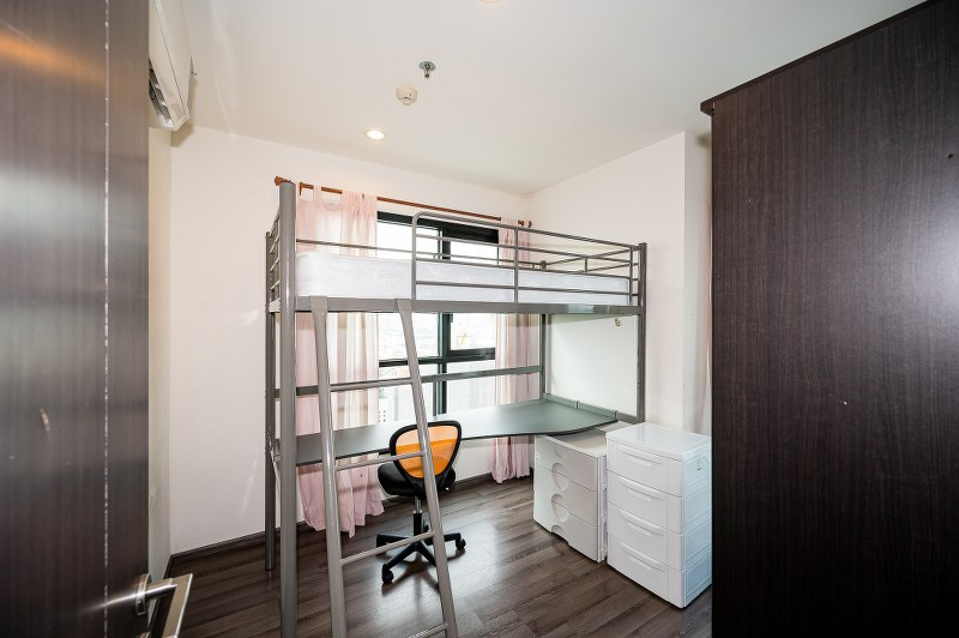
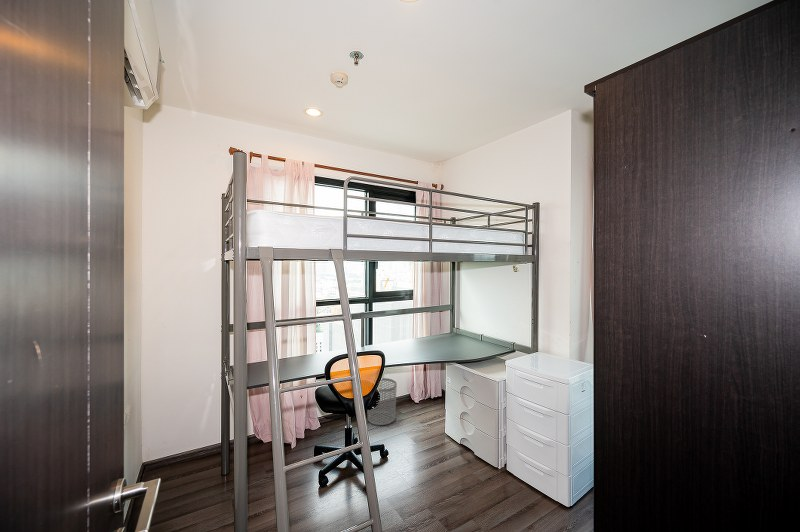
+ waste bin (381, 400)
